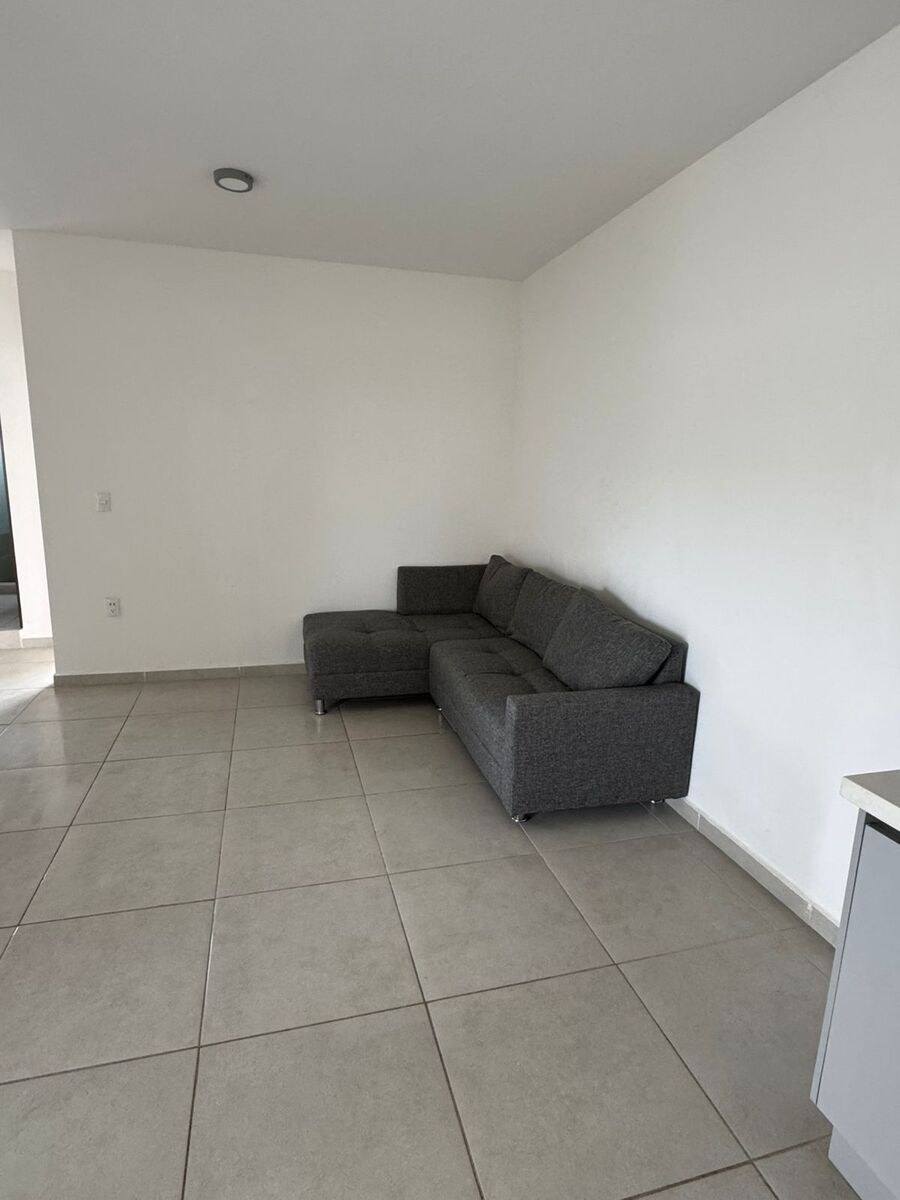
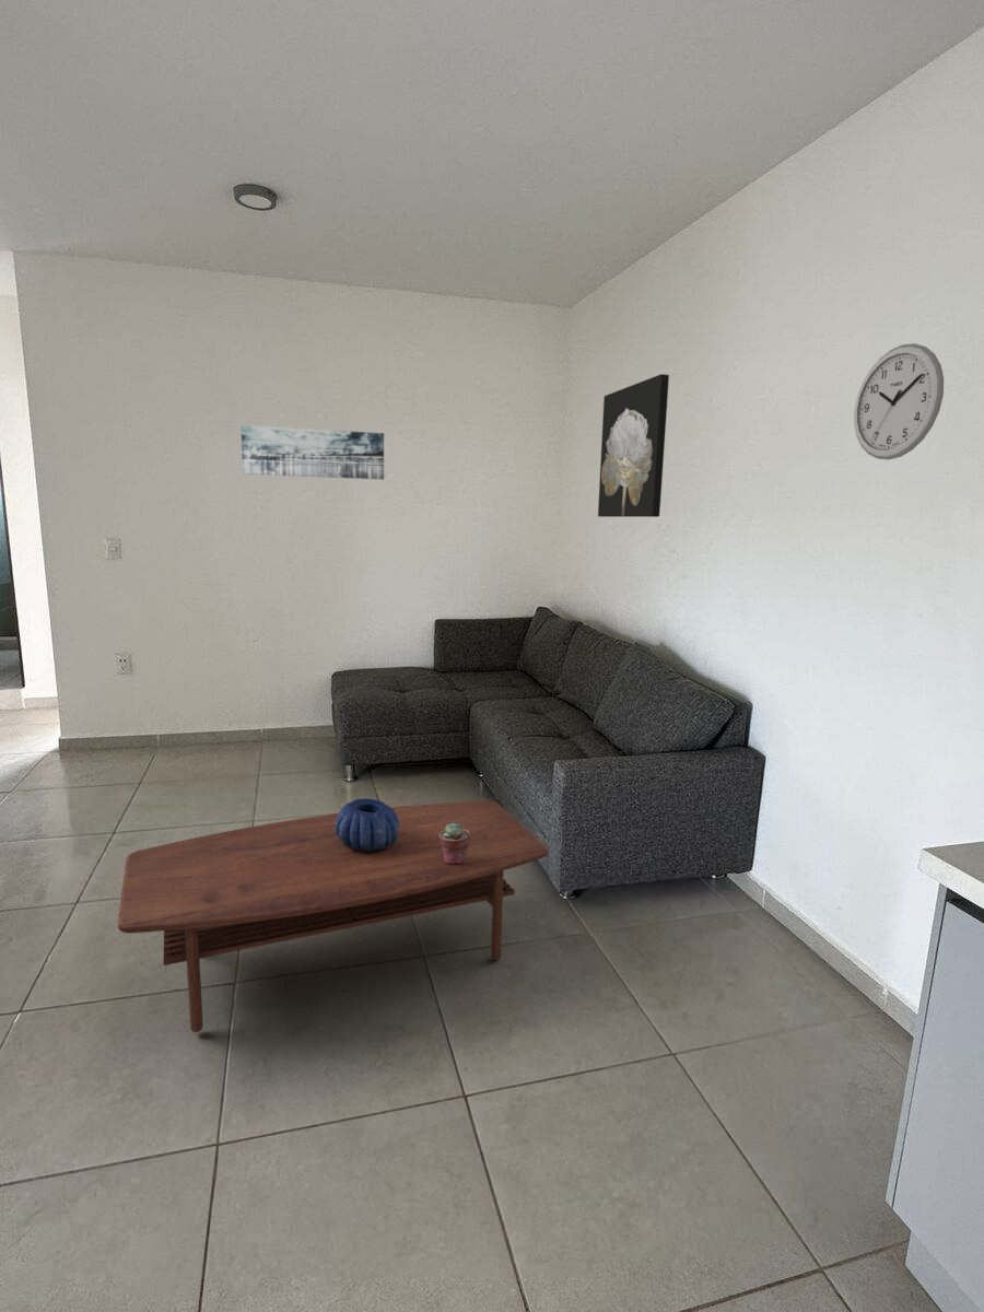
+ wall art (630, 452)
+ potted succulent (454, 841)
+ decorative bowl (367, 822)
+ coffee table (343, 904)
+ wall clock (893, 402)
+ wall art (314, 453)
